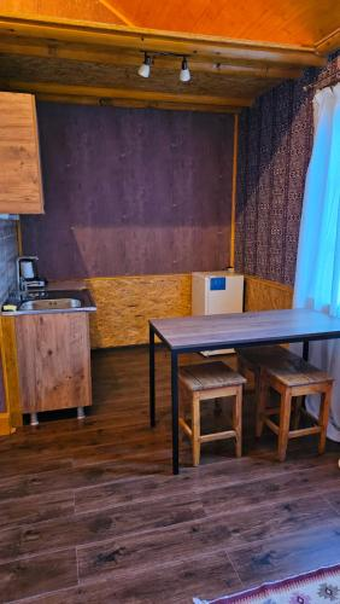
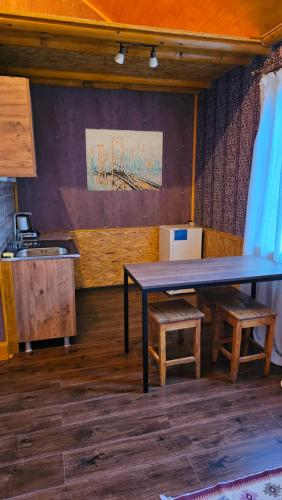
+ wall art (125, 161)
